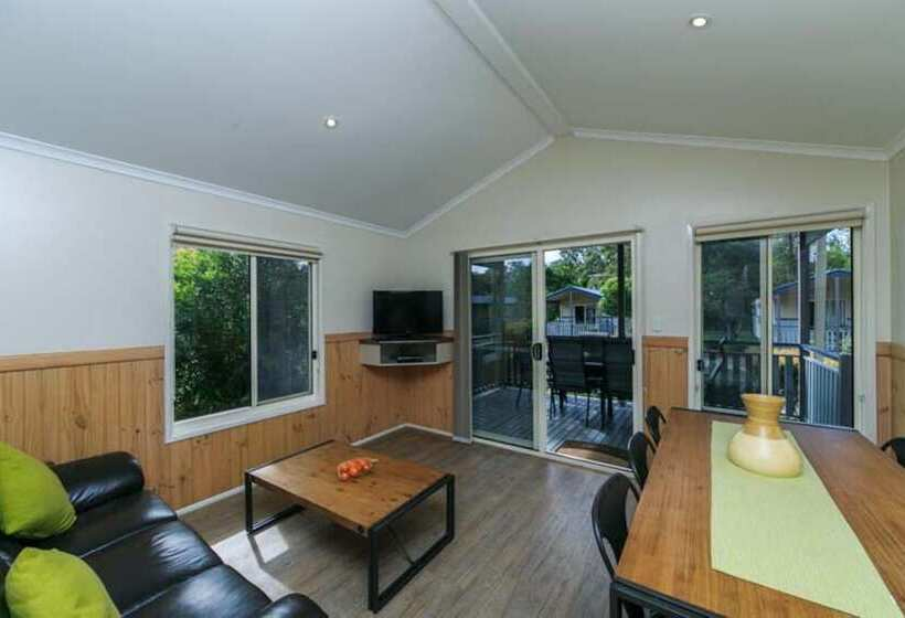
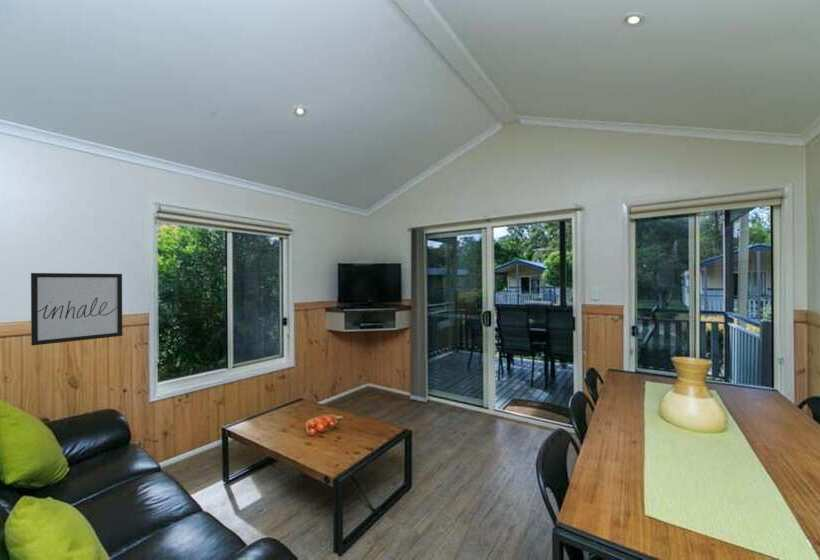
+ wall art (80, 306)
